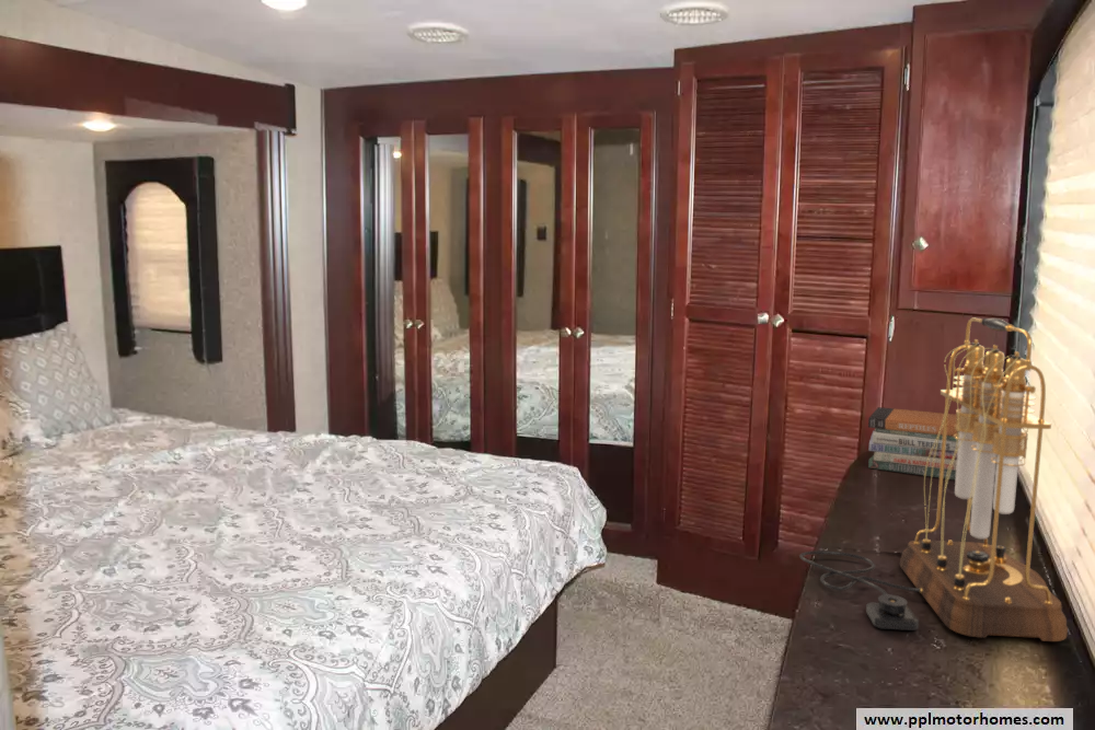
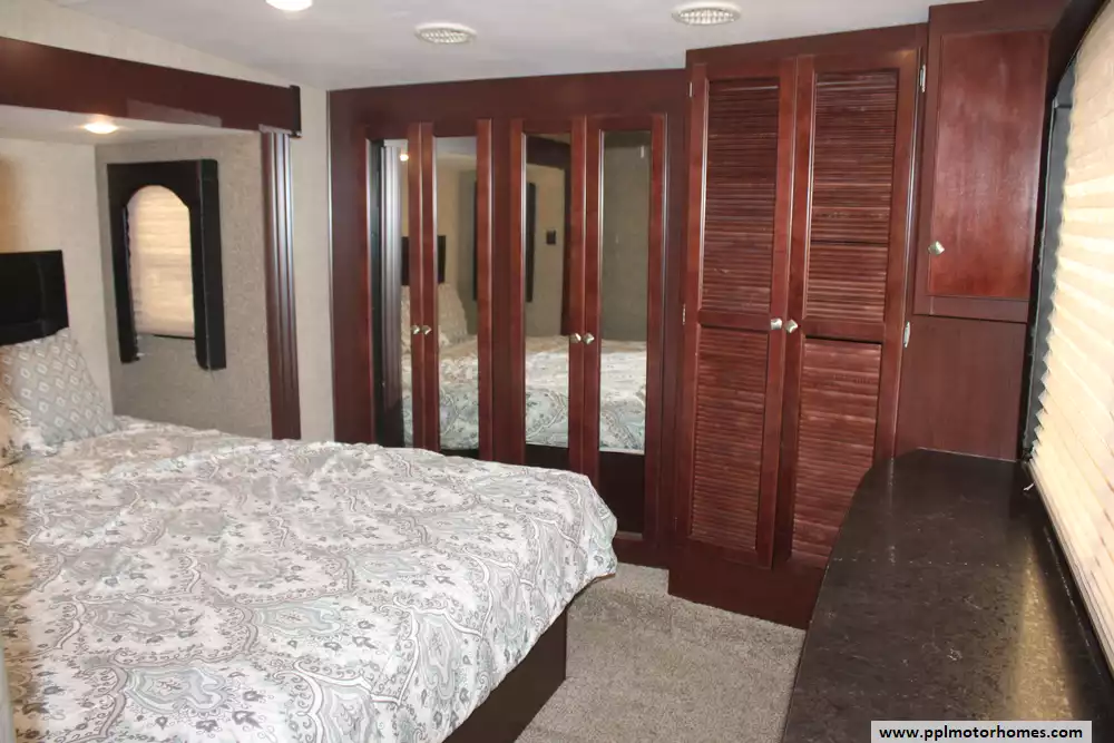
- table lamp (933, 461)
- book stack (924, 442)
